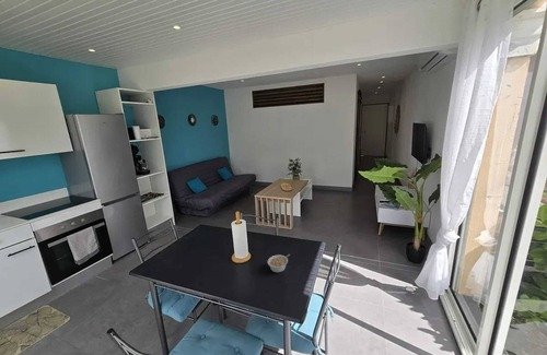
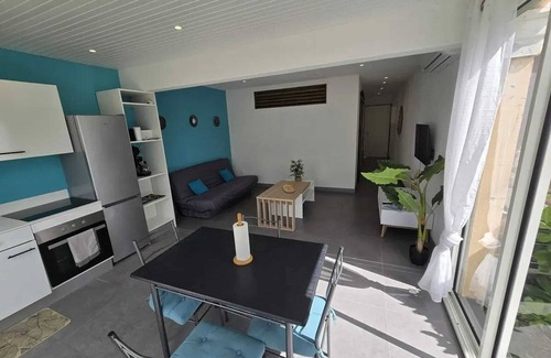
- legume (278, 262)
